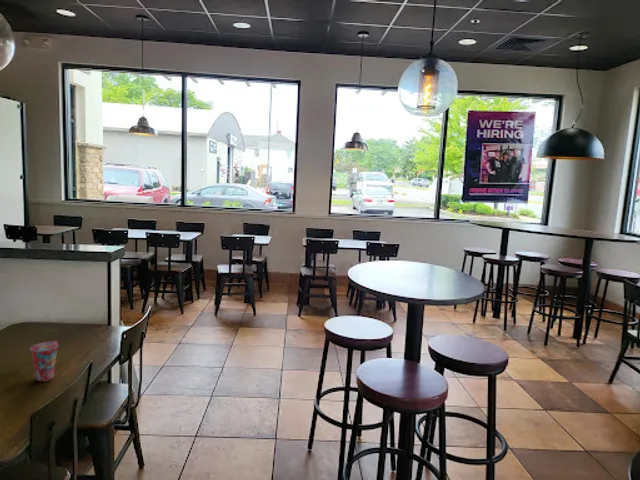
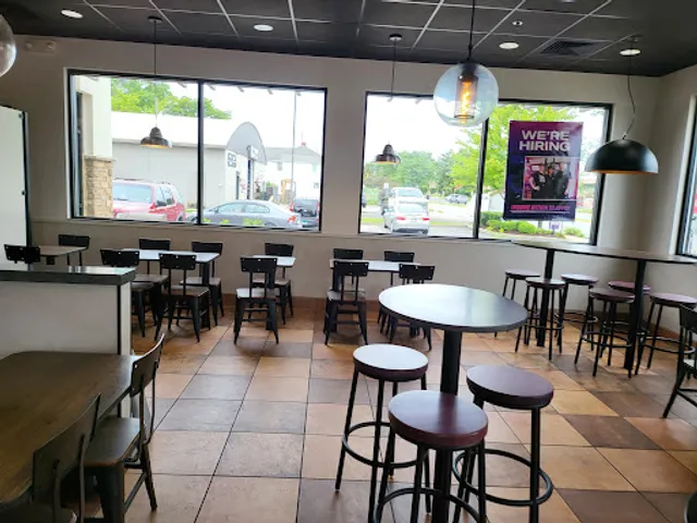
- cup (45, 361)
